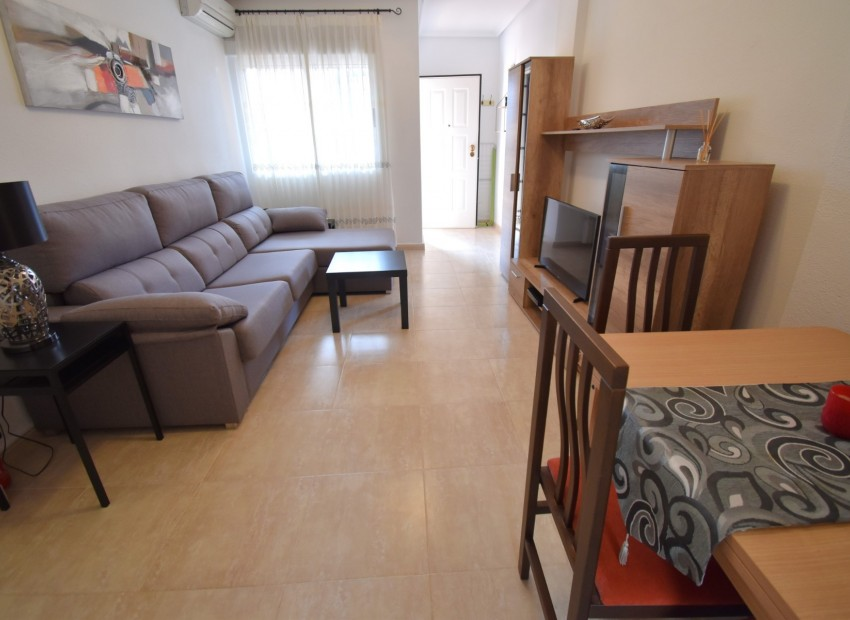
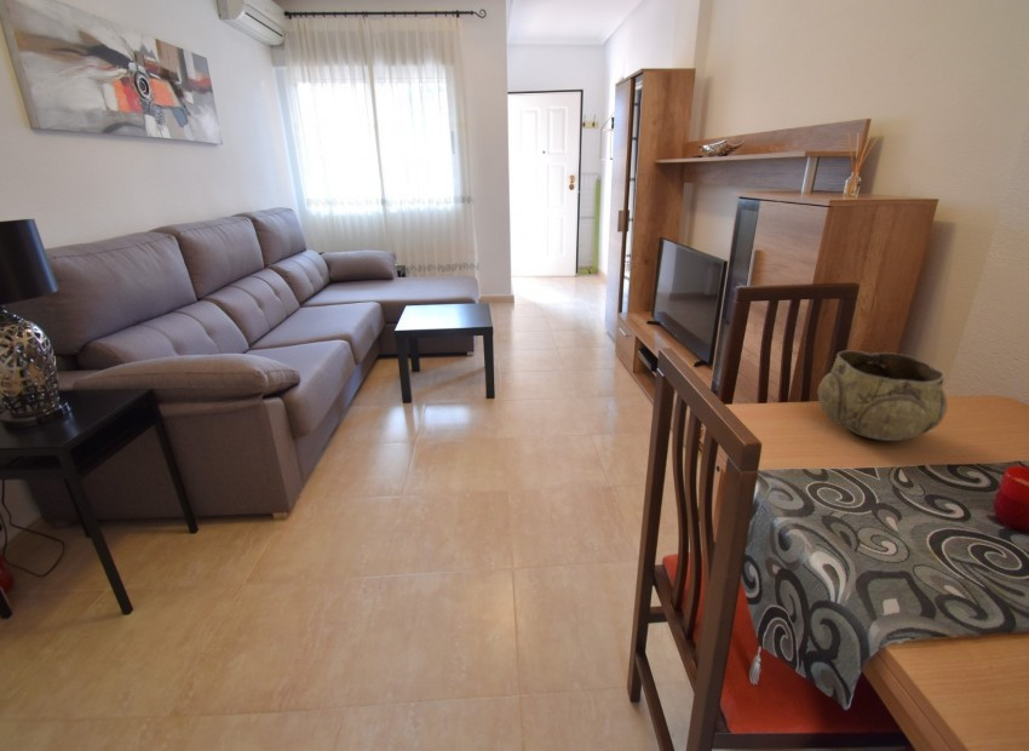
+ decorative bowl (879, 397)
